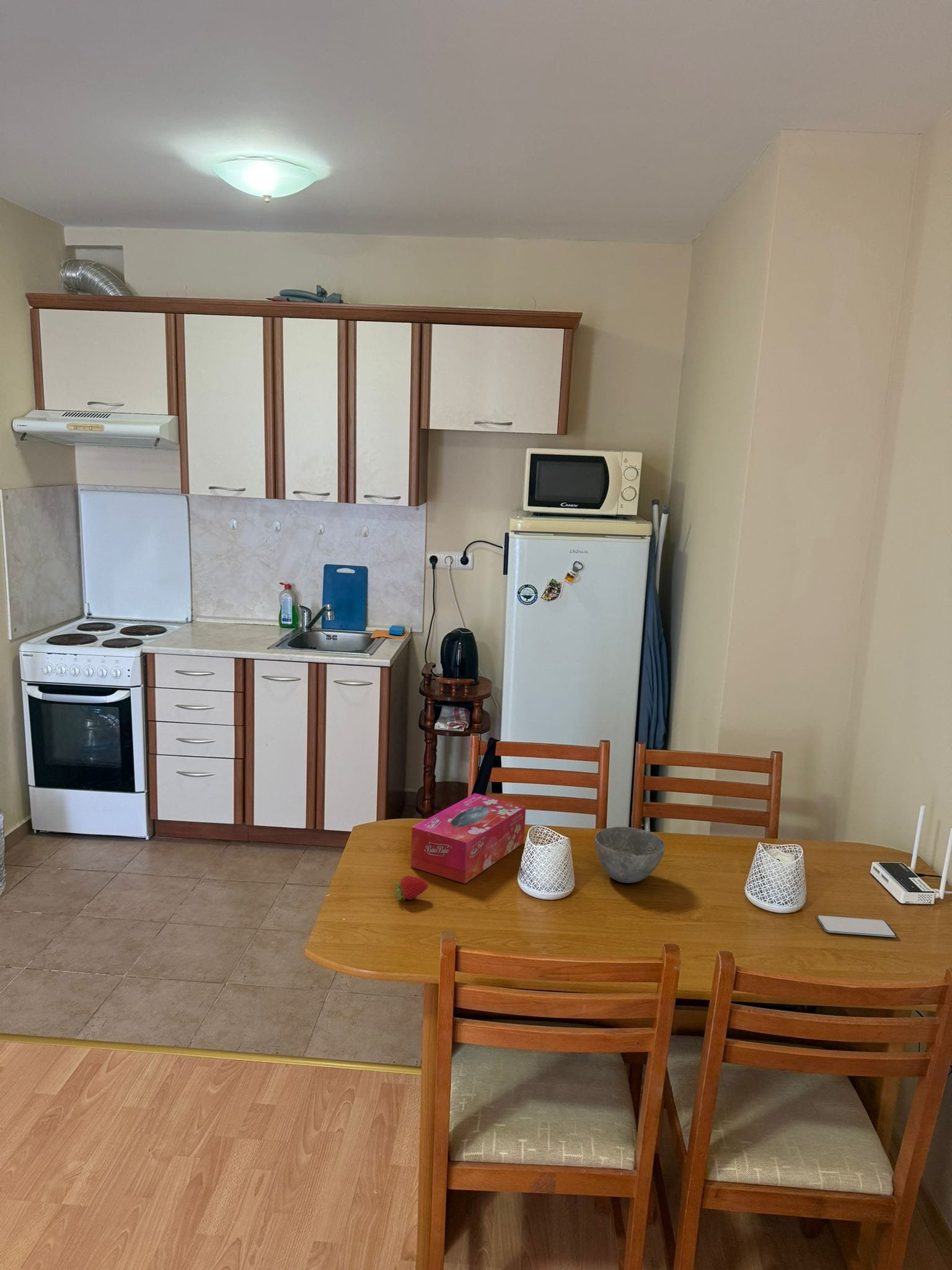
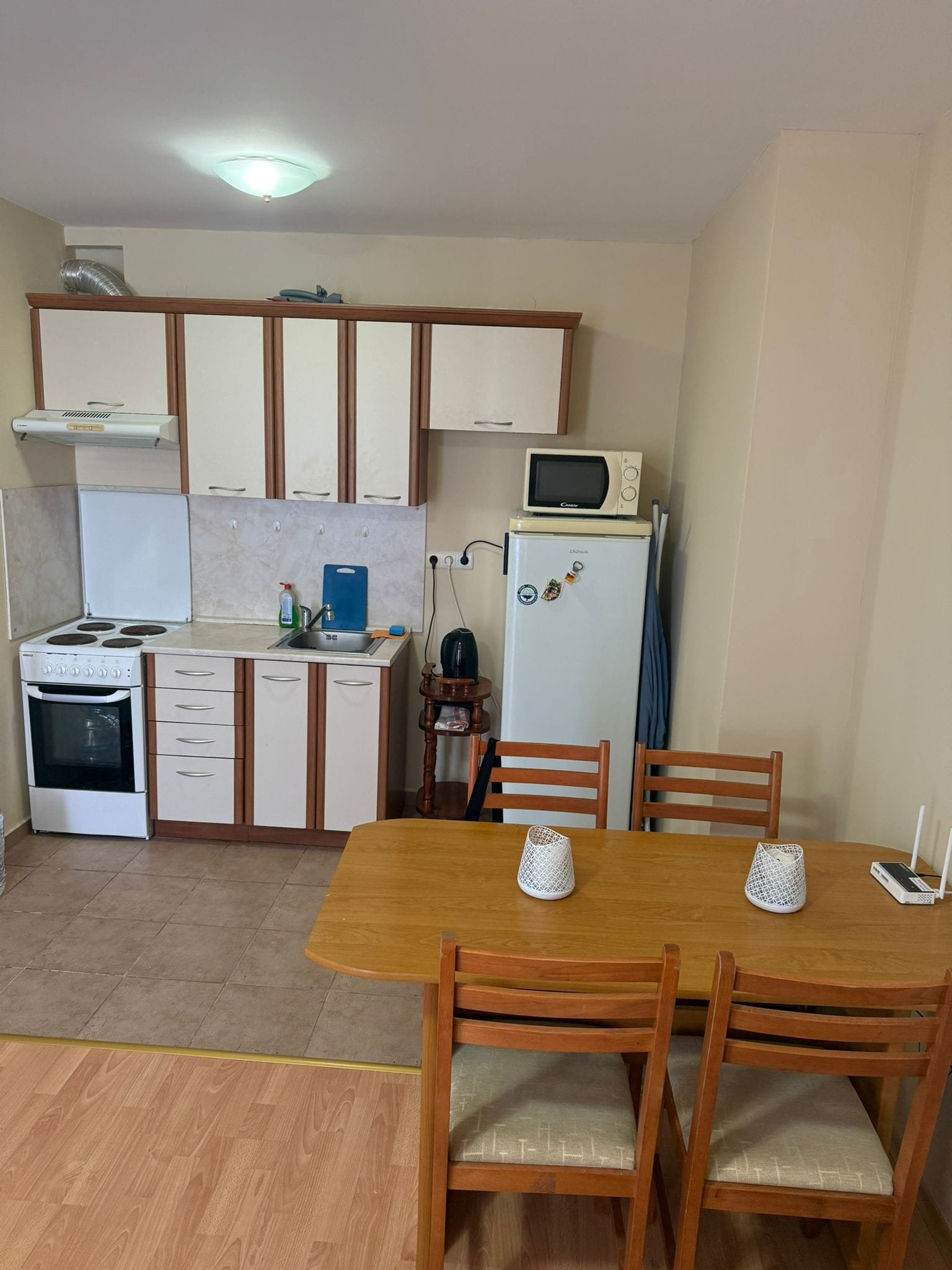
- bowl (628, 859)
- smartphone (855, 926)
- fruit (411, 887)
- tissue box (470, 835)
